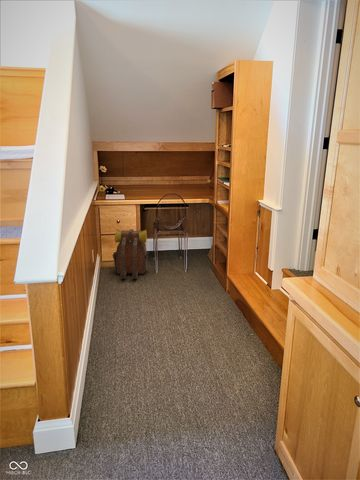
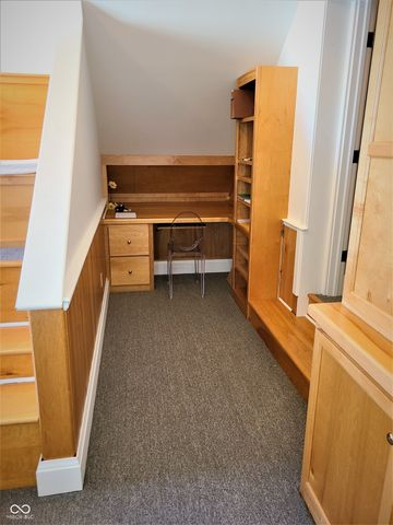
- backpack (129, 252)
